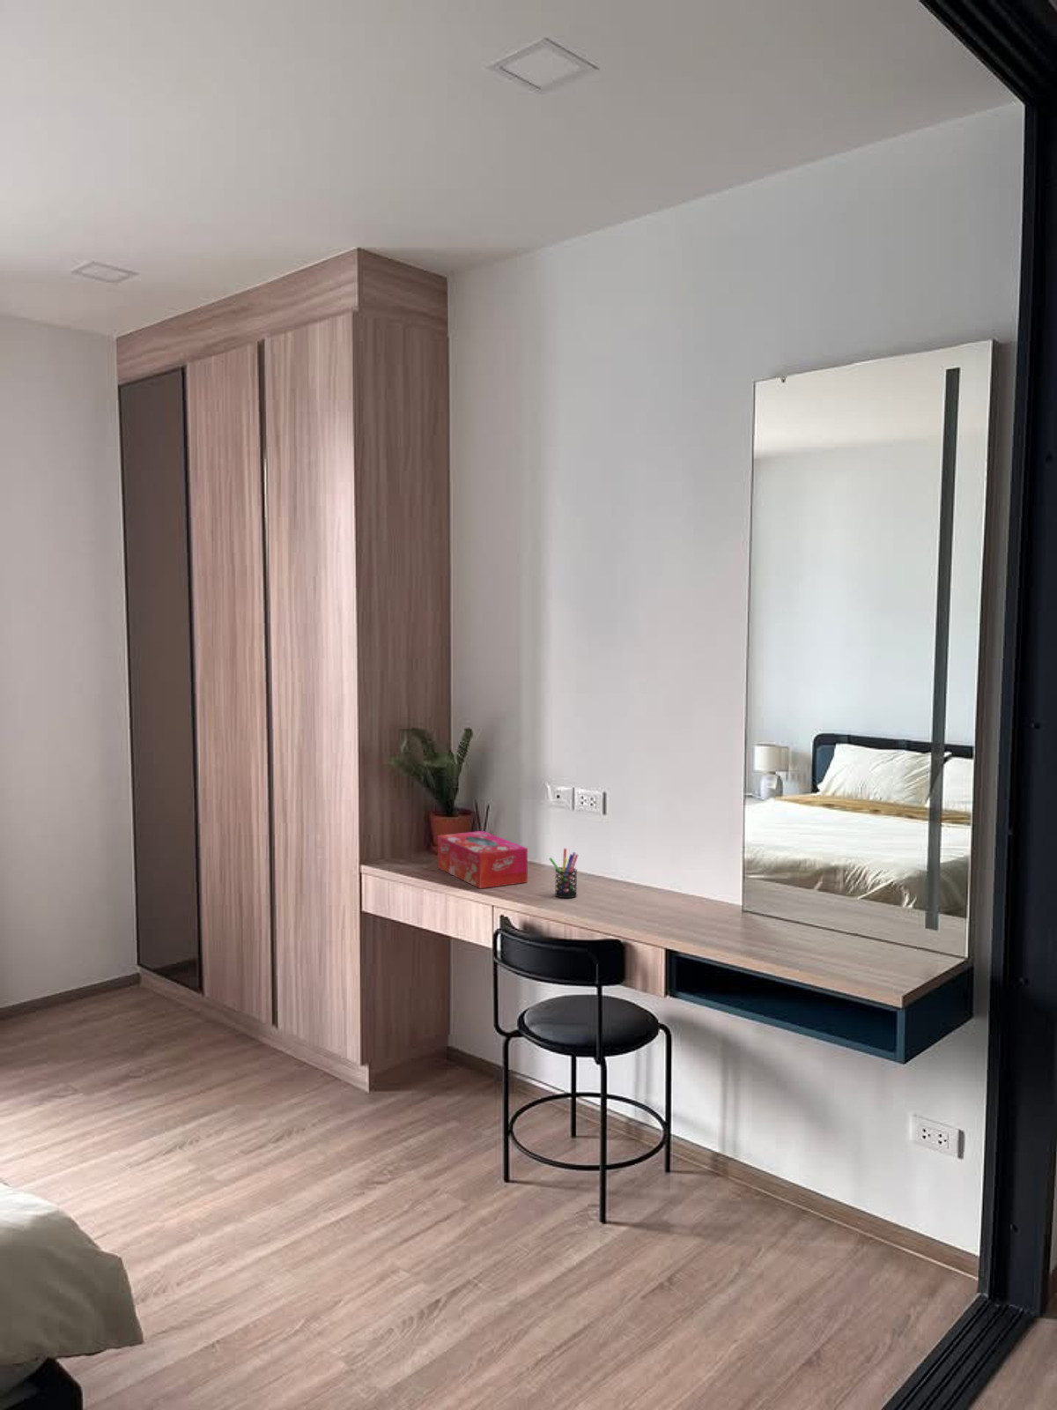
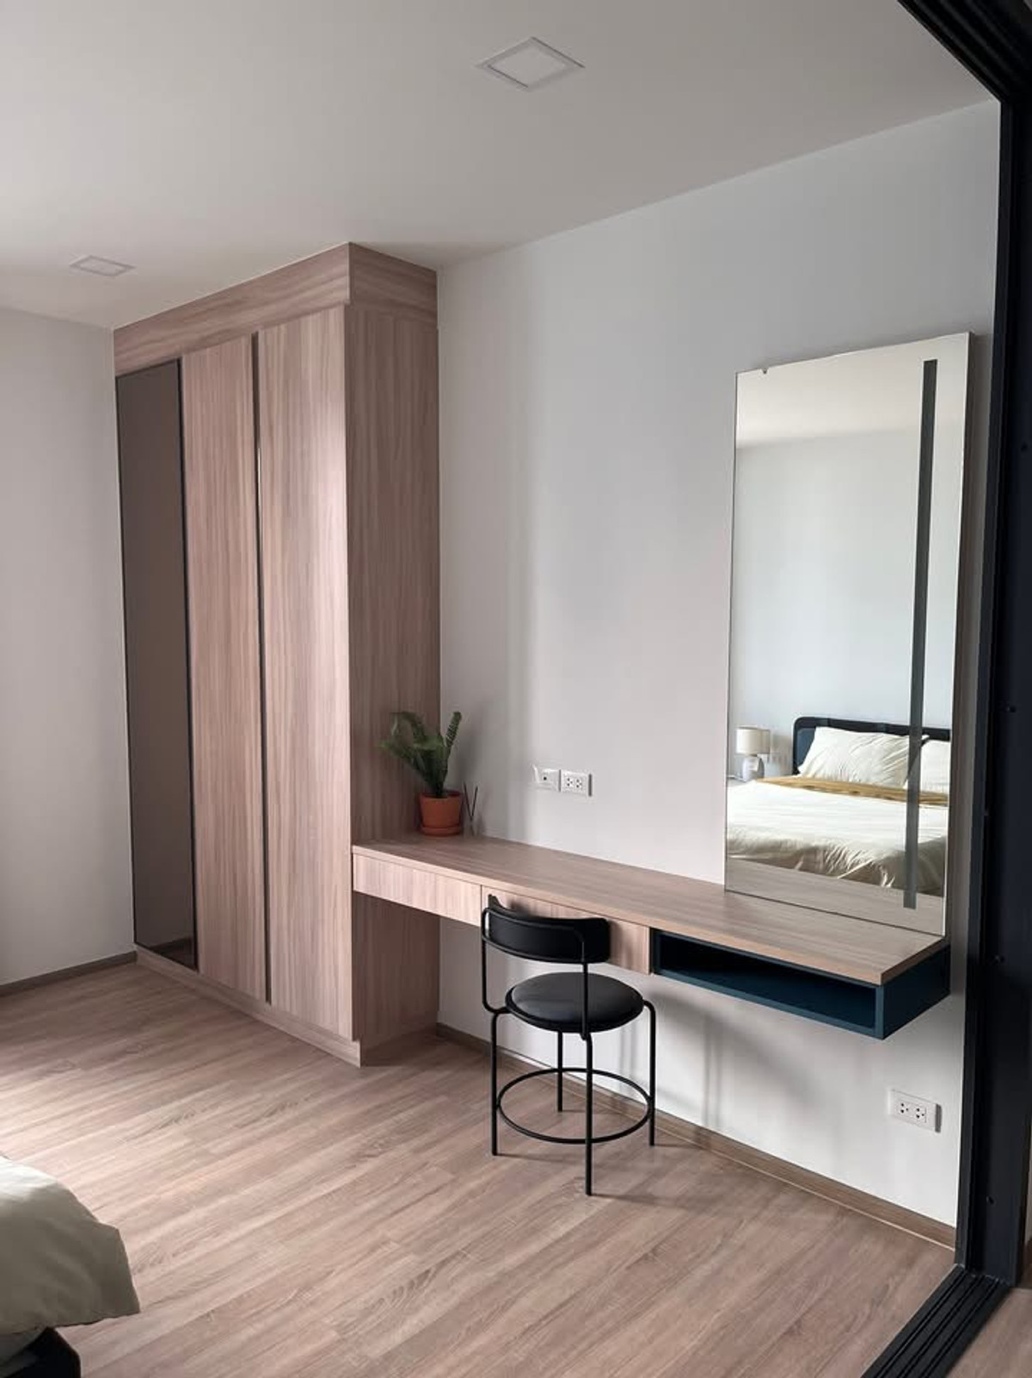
- tissue box (481, 857)
- pen holder (563, 873)
